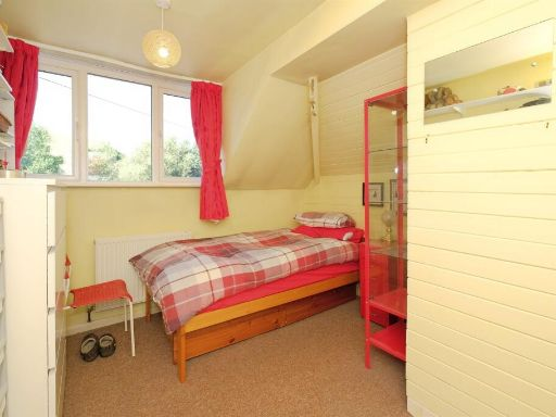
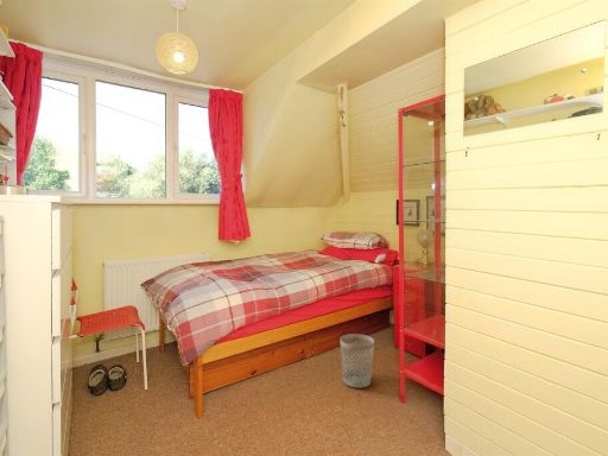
+ wastebasket (356, 360)
